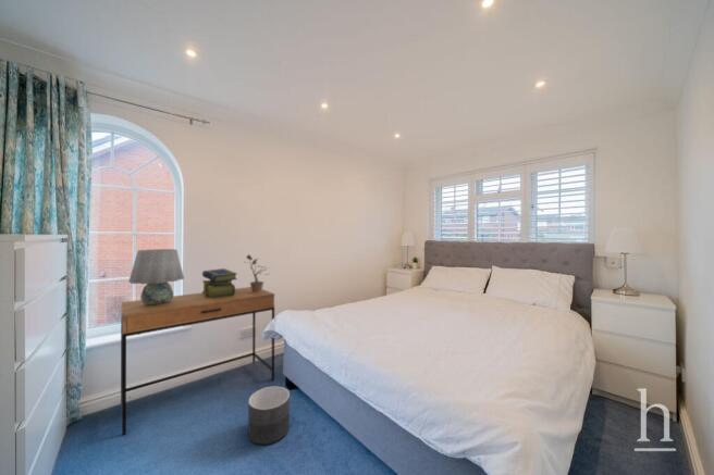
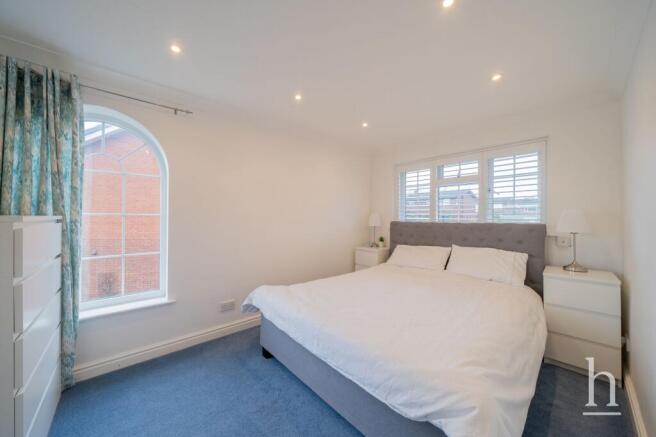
- desk (207, 365)
- table lamp (158, 276)
- planter (269, 413)
- stack of books (219, 282)
- potted plant (256, 273)
